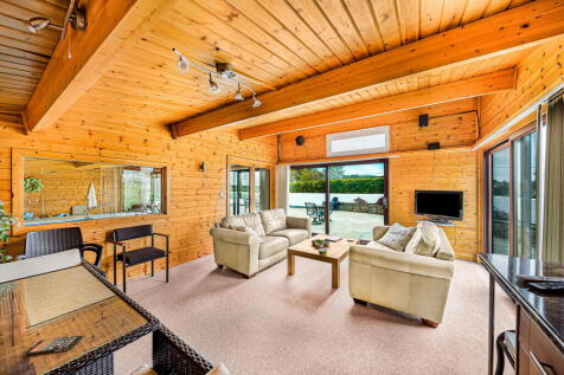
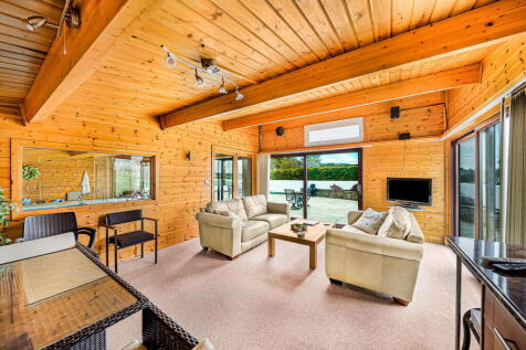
- smartphone (55, 344)
